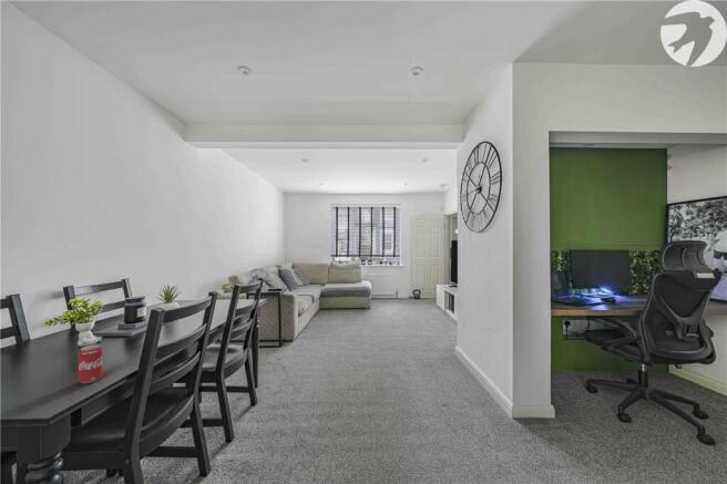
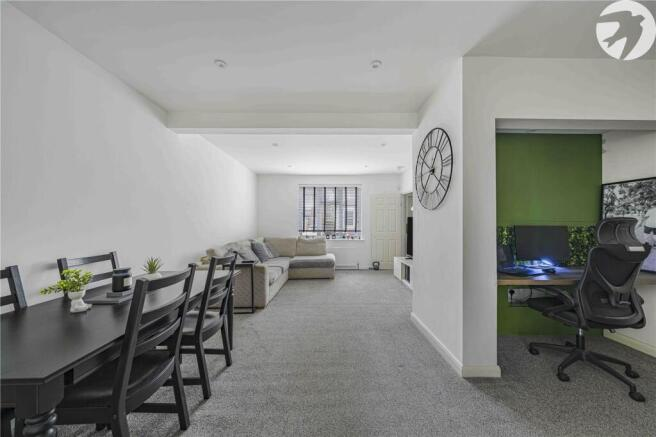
- beverage can (90, 363)
